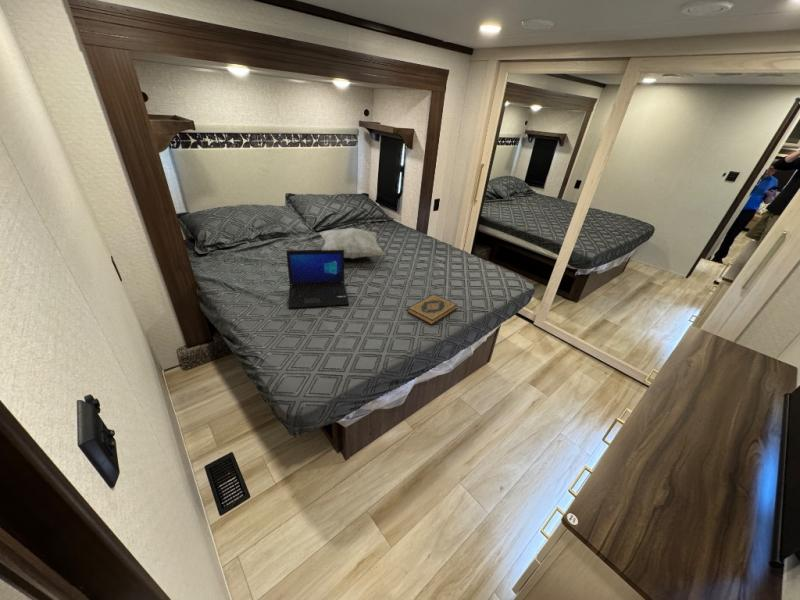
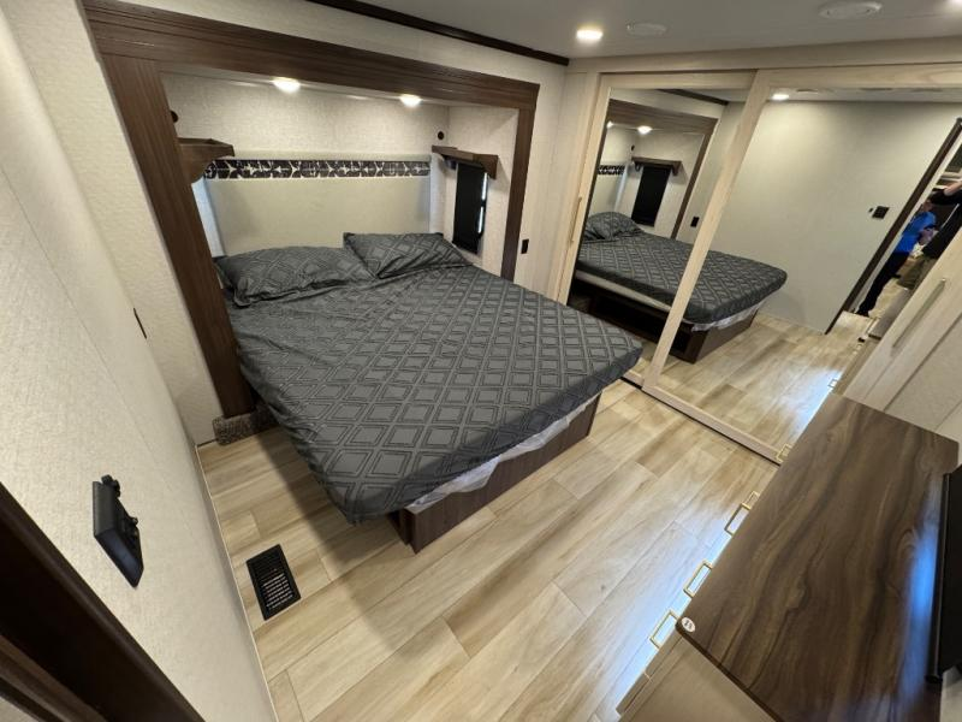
- hardback book (432, 308)
- laptop (317, 277)
- decorative pillow (350, 242)
